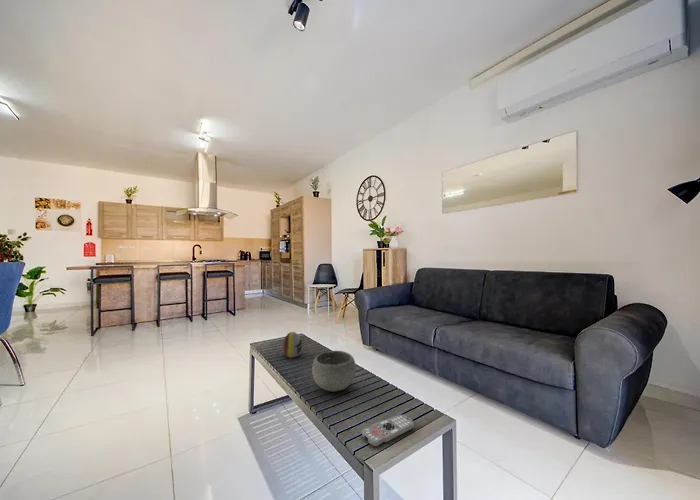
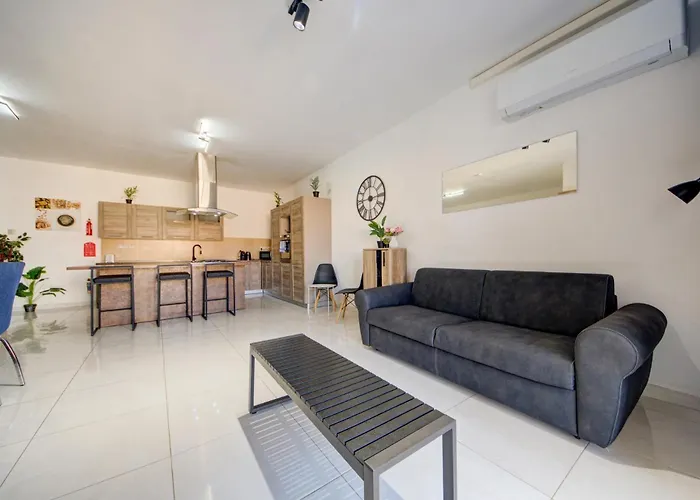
- decorative egg (292, 343)
- bowl (334, 372)
- remote control (389, 429)
